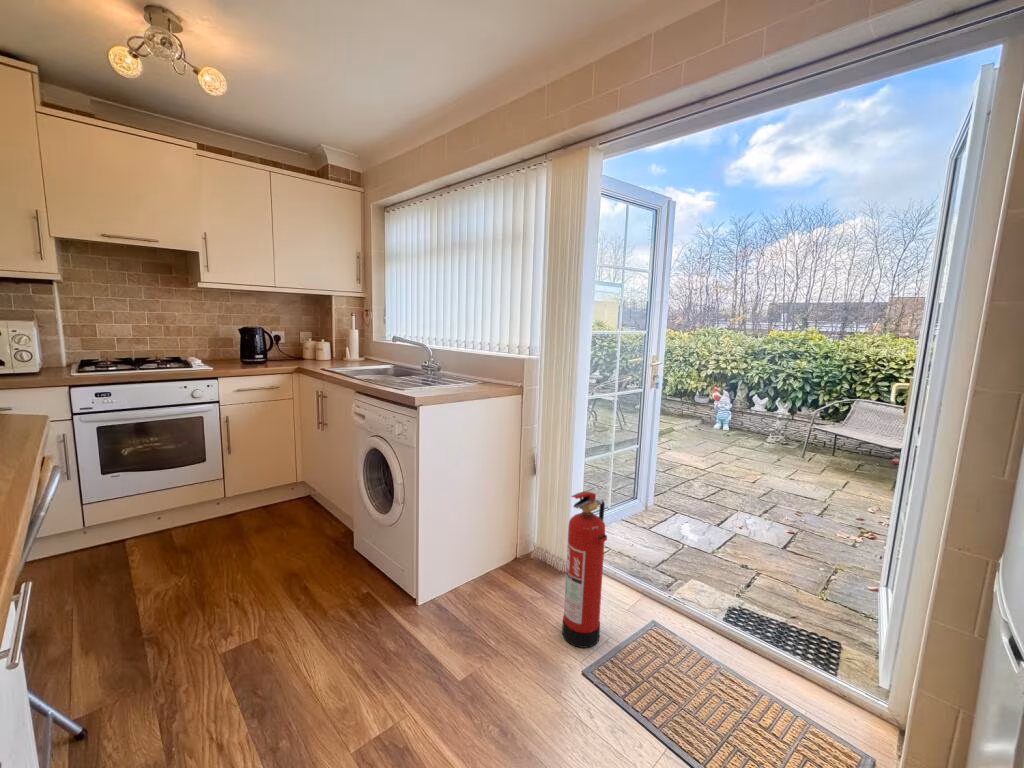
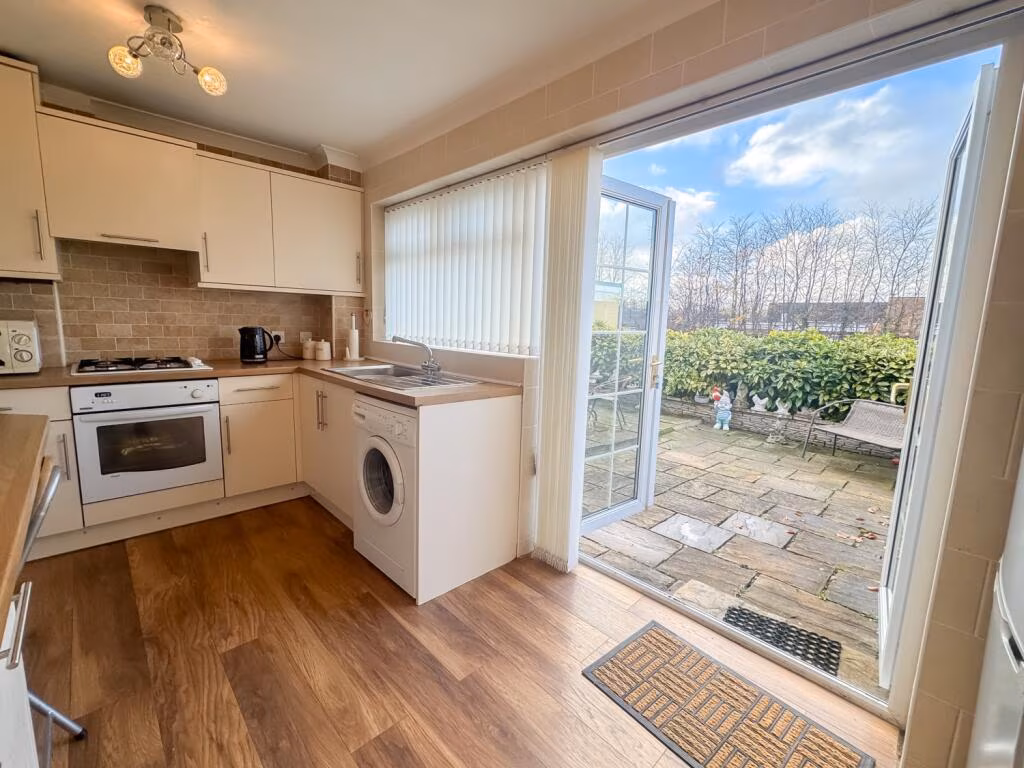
- fire extinguisher (586, 563)
